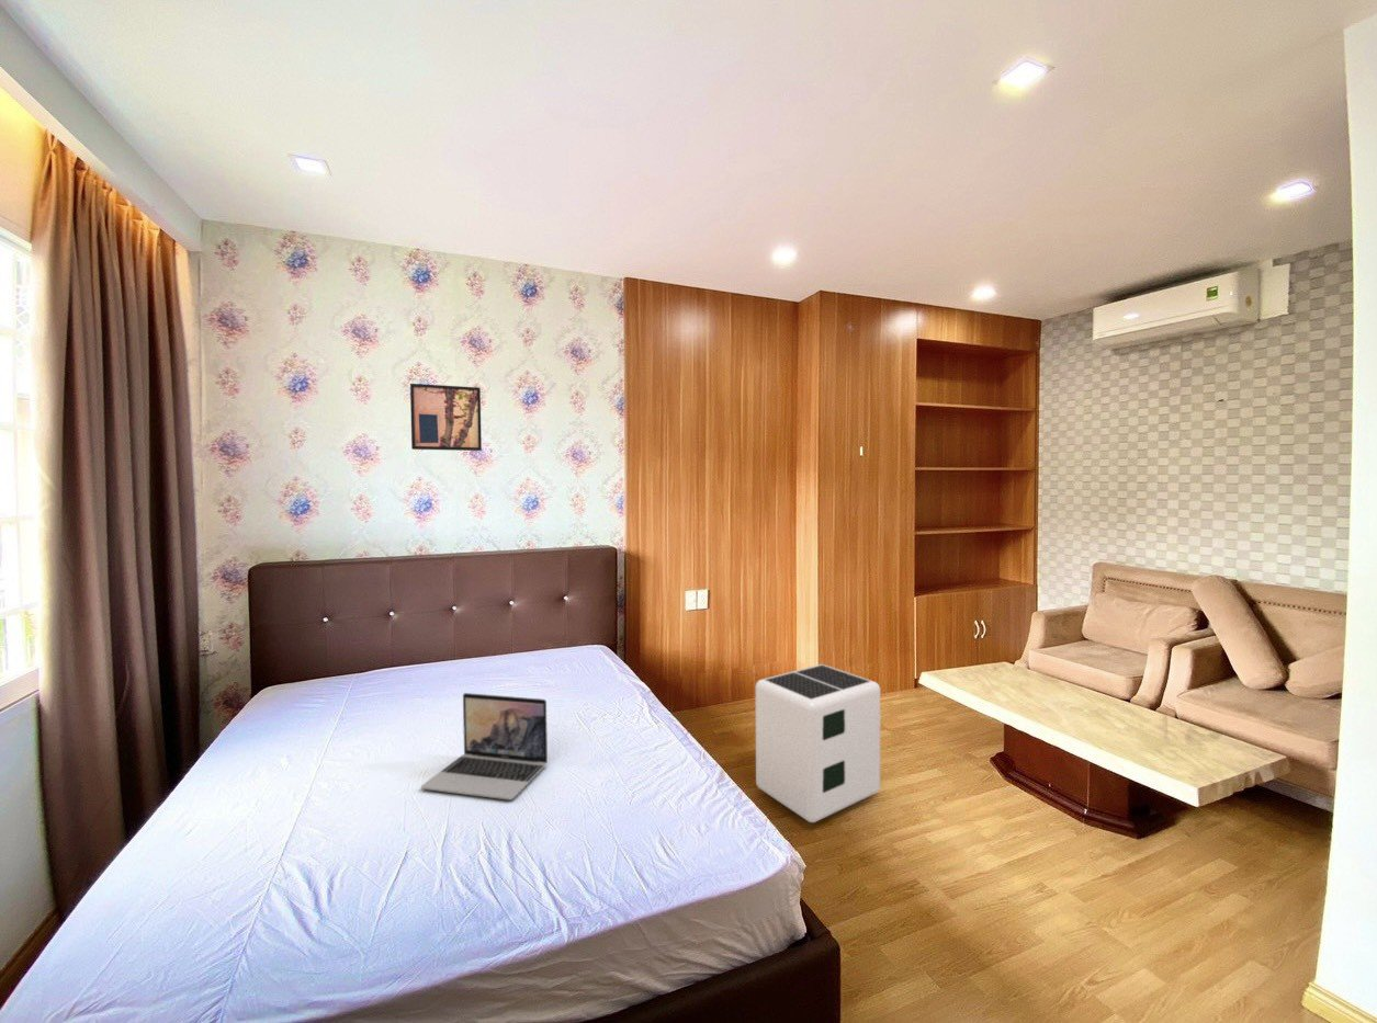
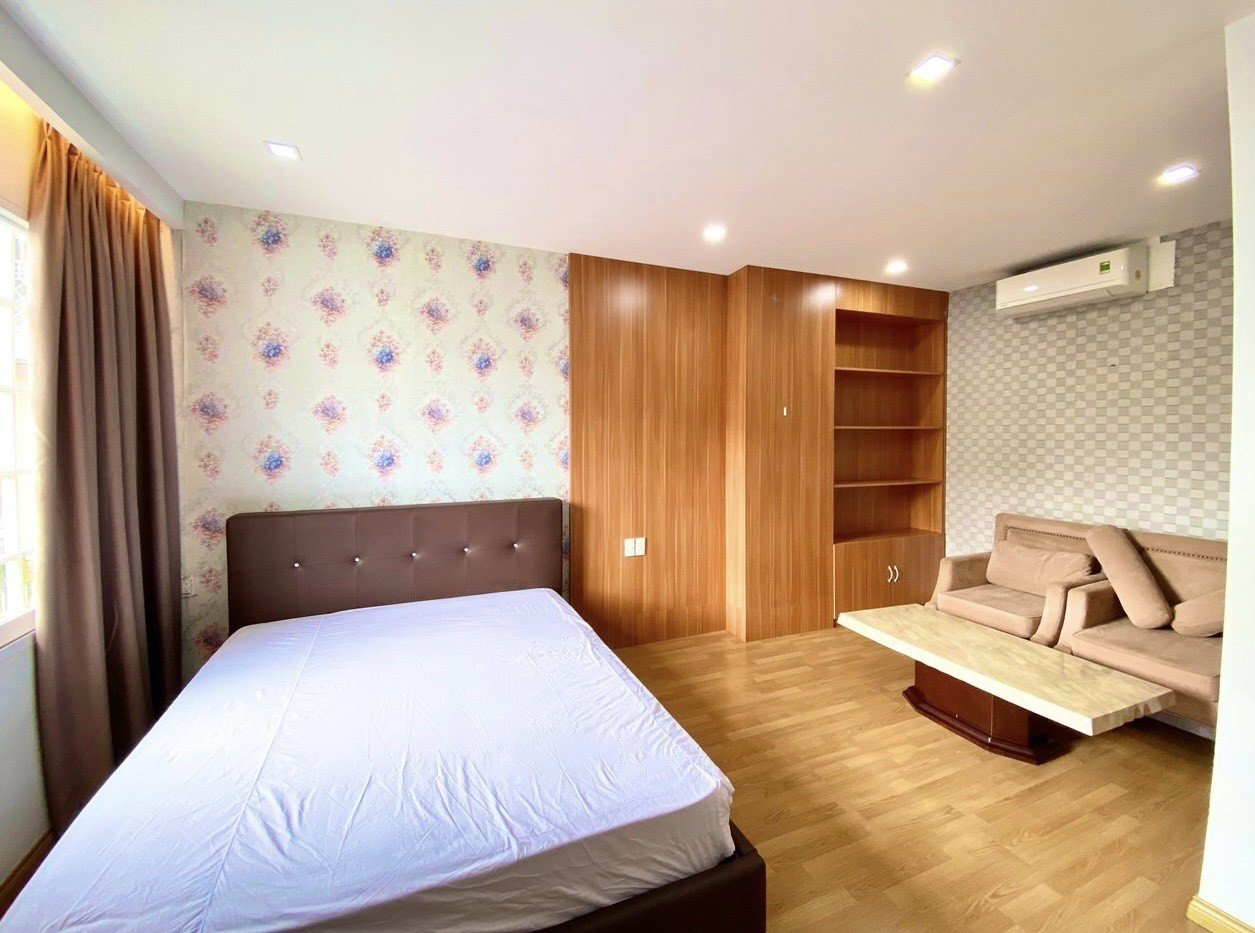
- laptop (485, 742)
- air purifier (816, 737)
- wall art (447, 418)
